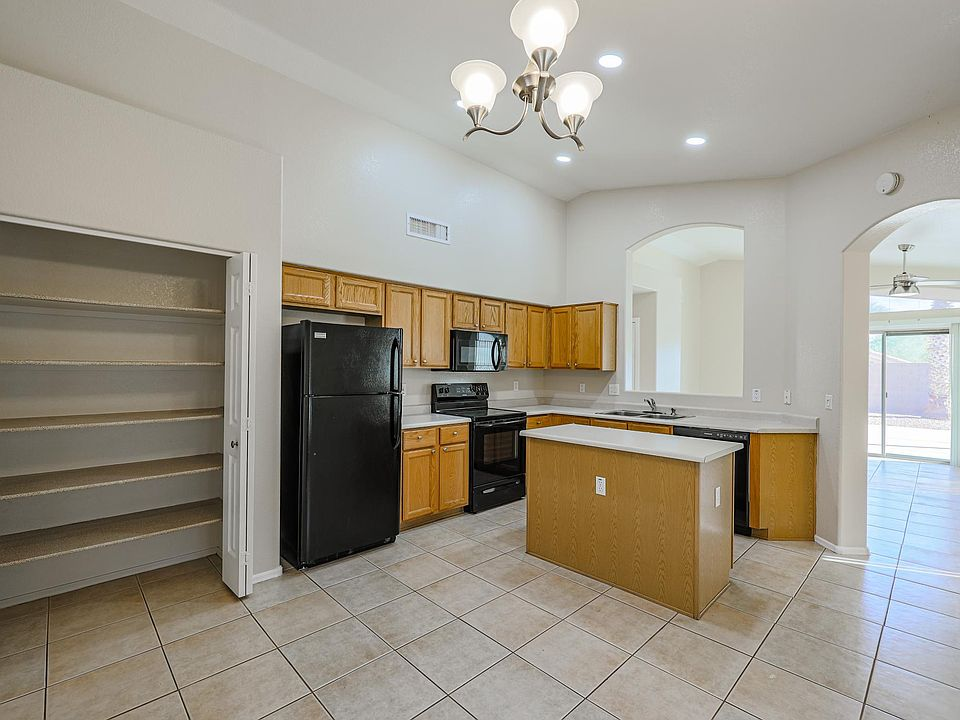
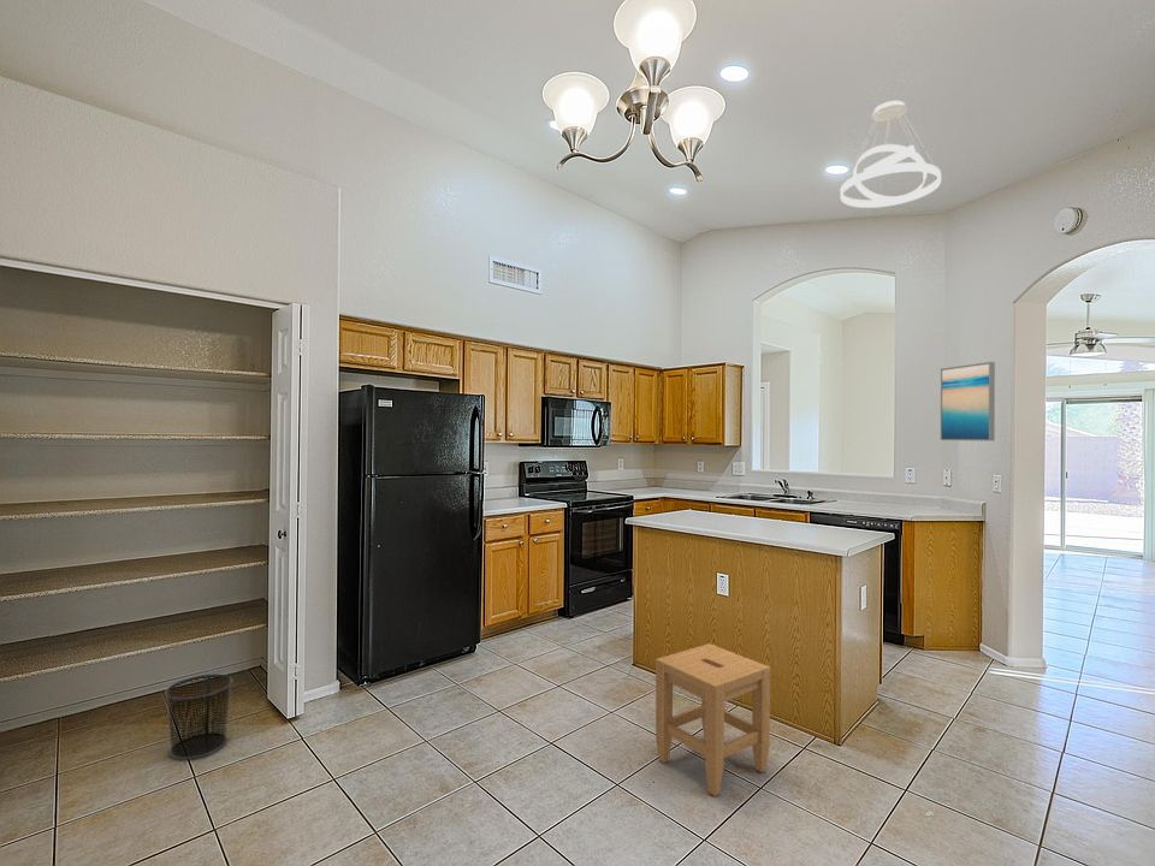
+ stool (711, 713)
+ pendant light (888, 150)
+ wall art (966, 403)
+ waste bin (199, 716)
